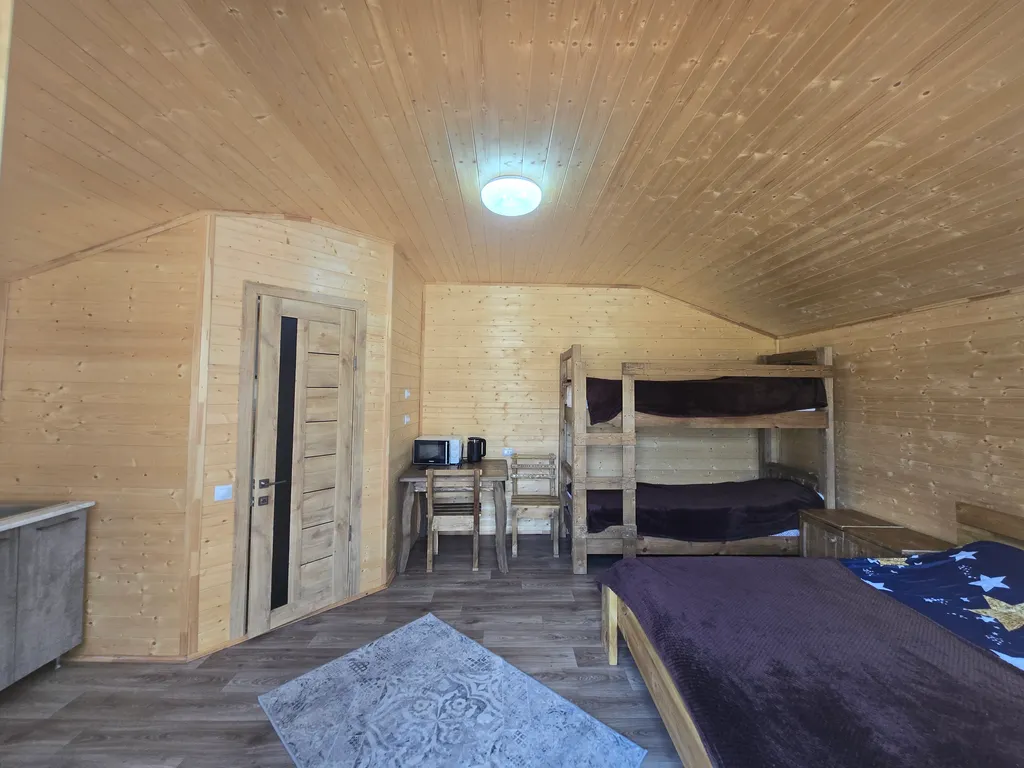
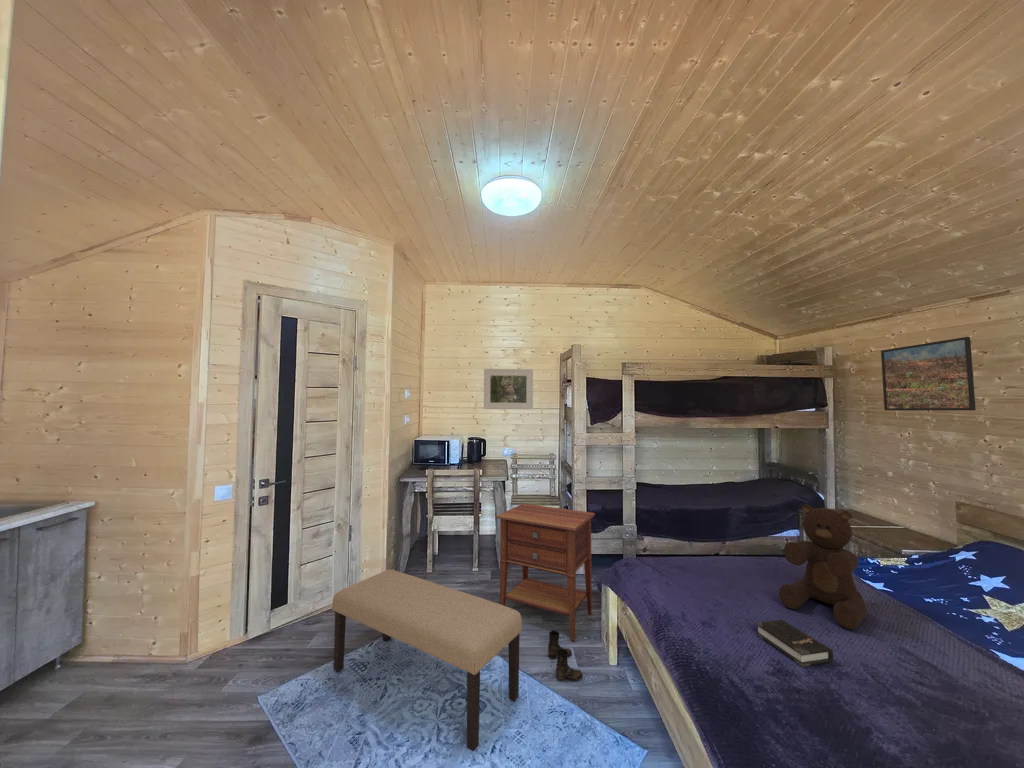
+ bench (422, 639)
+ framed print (508, 389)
+ teddy bear (824, 559)
+ nightstand (546, 565)
+ hardback book (792, 641)
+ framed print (923, 377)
+ boots (564, 653)
